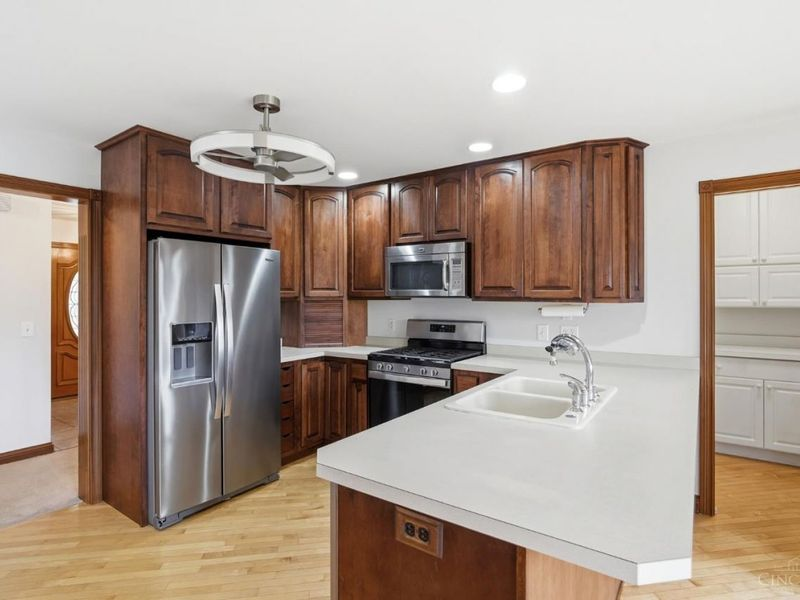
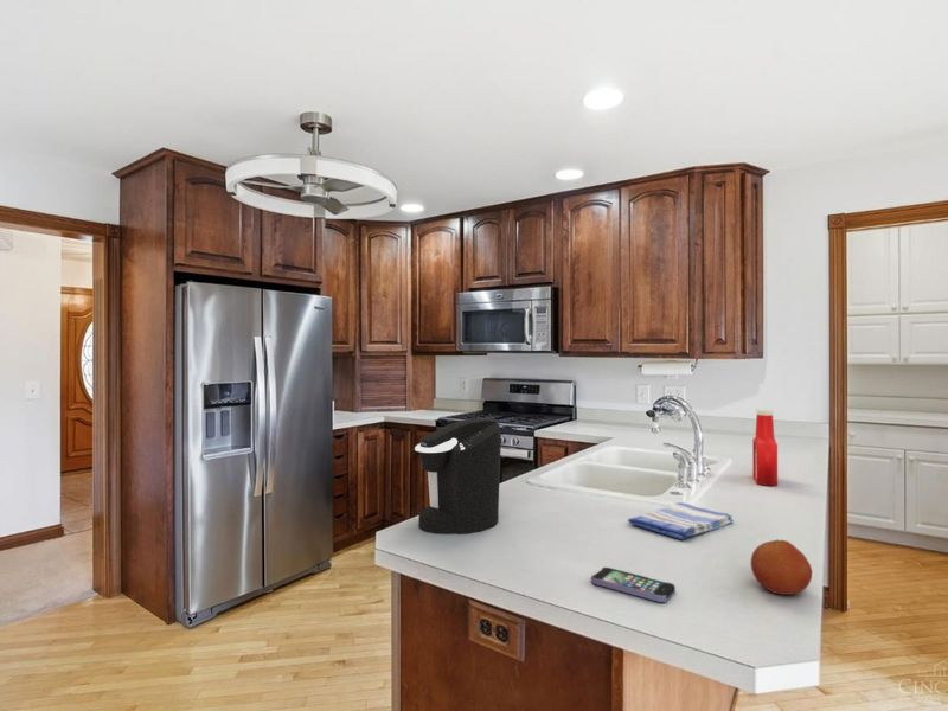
+ coffee maker (456, 472)
+ fruit (780, 565)
+ dish towel (680, 518)
+ soap bottle (764, 446)
+ smartphone (632, 583)
